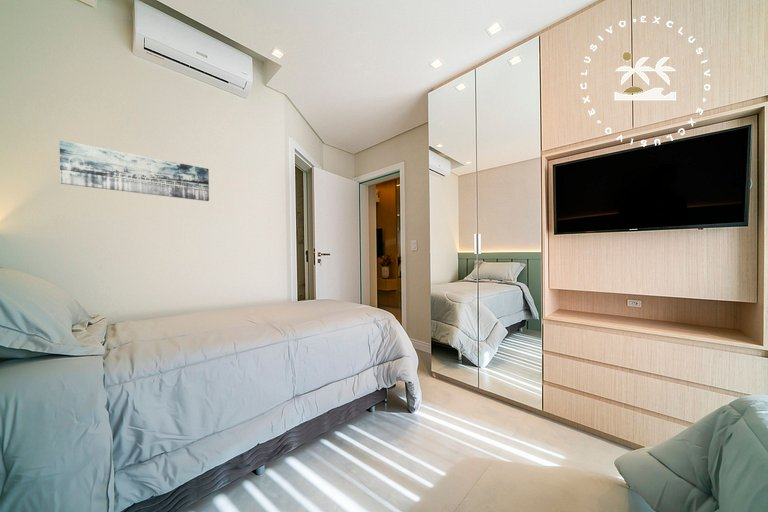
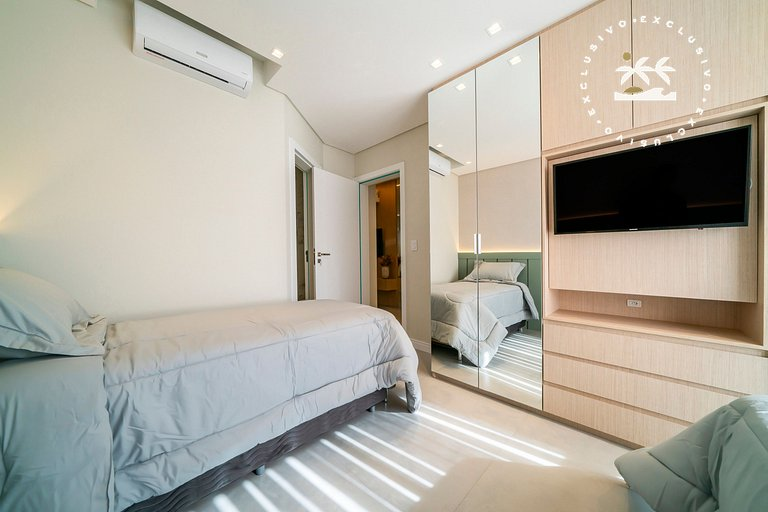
- wall art (145, 175)
